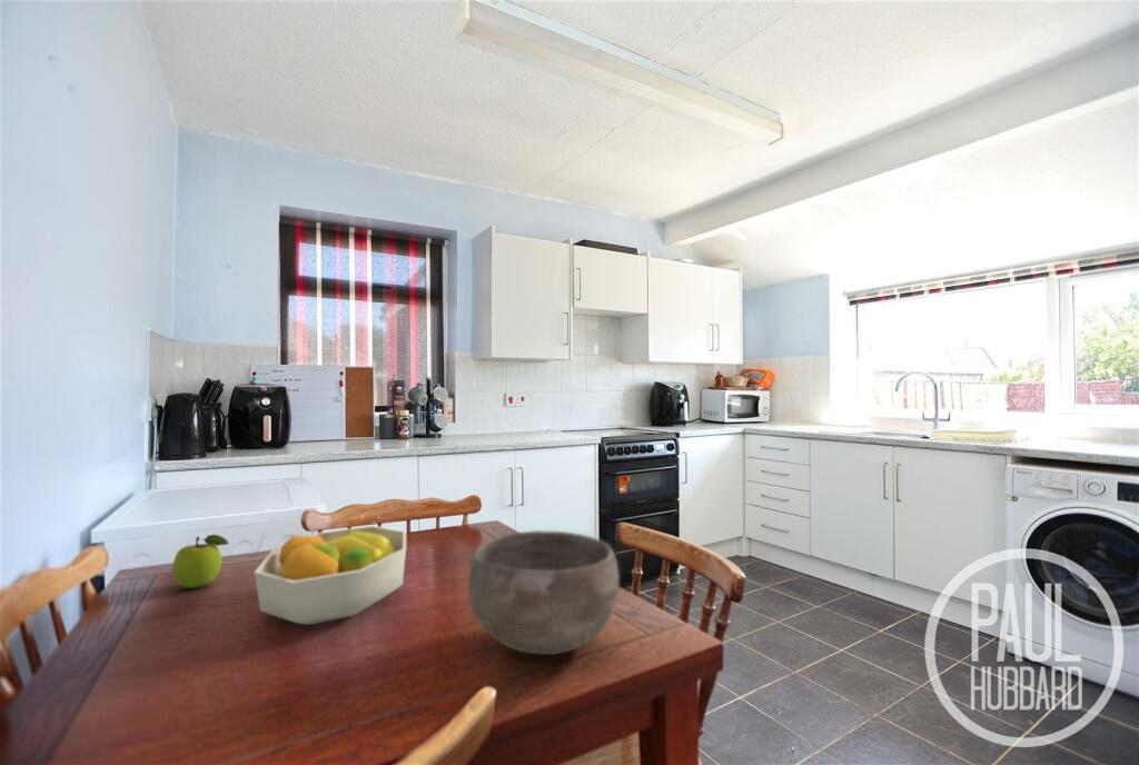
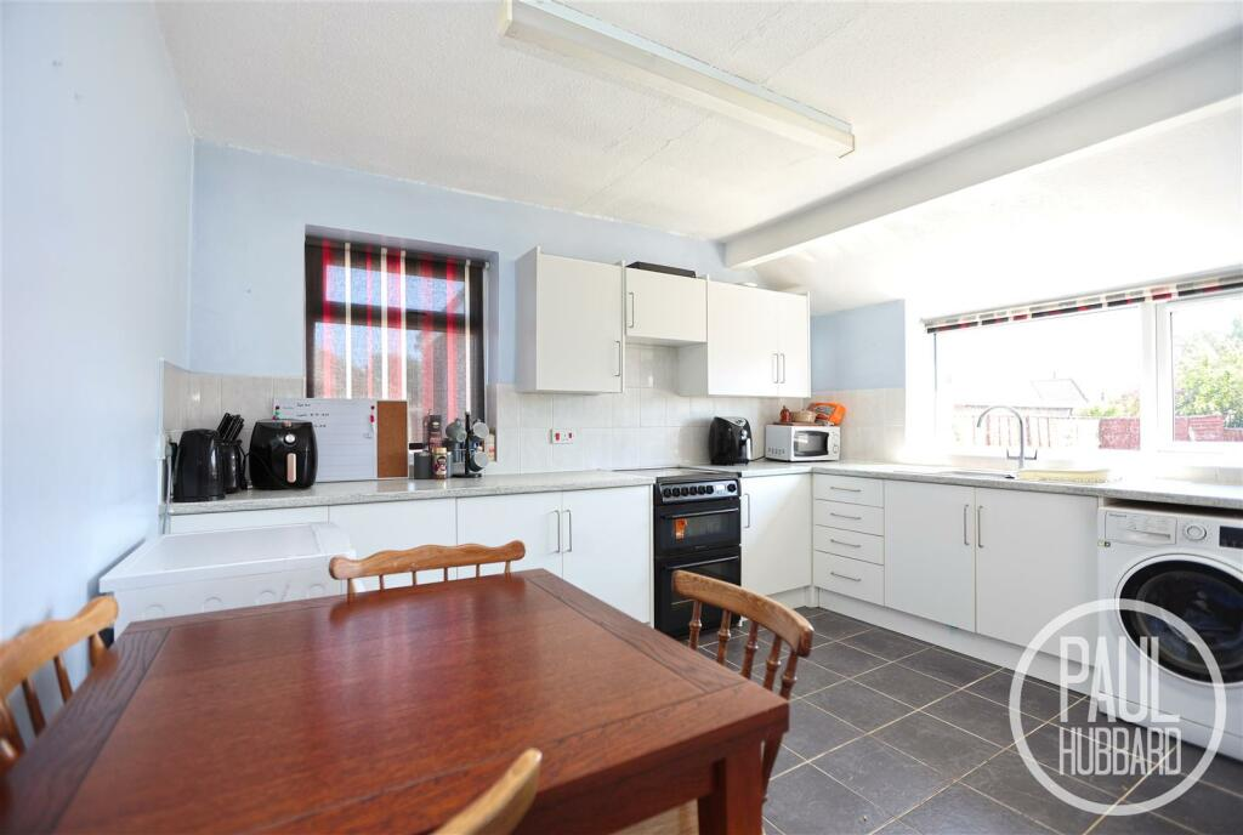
- fruit bowl (339, 562)
- fruit (201, 560)
- bowl (543, 594)
